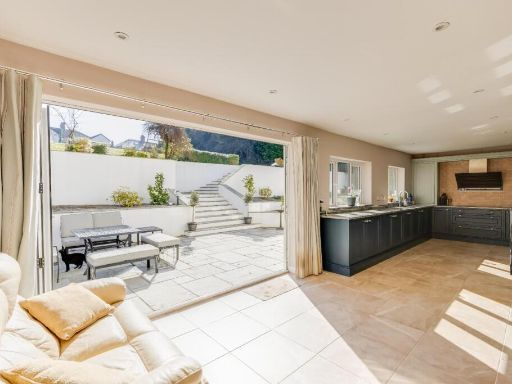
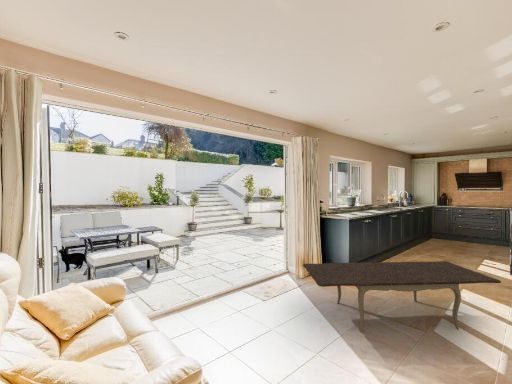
+ dining table (391, 289)
